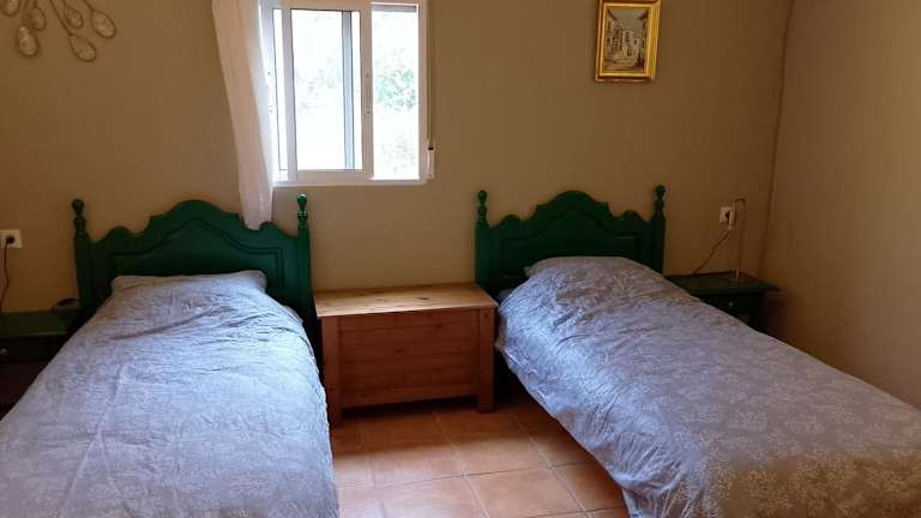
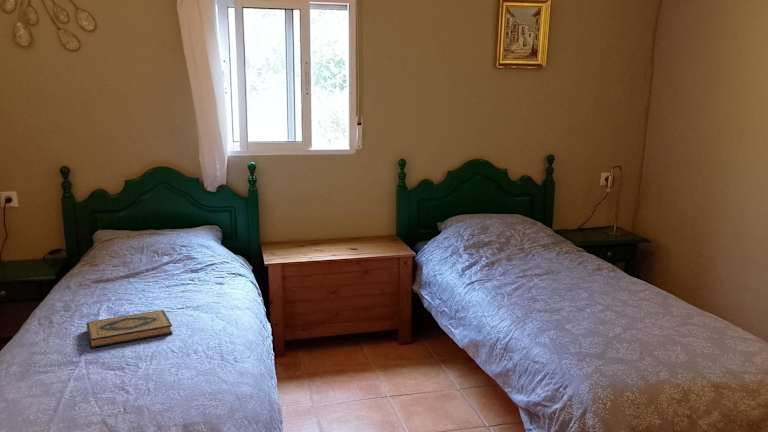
+ hardback book (129, 327)
